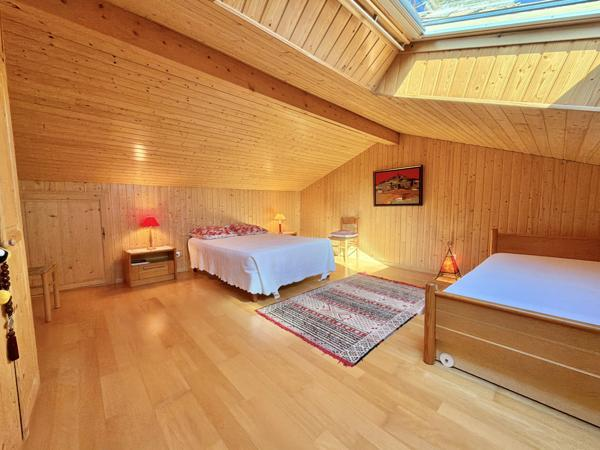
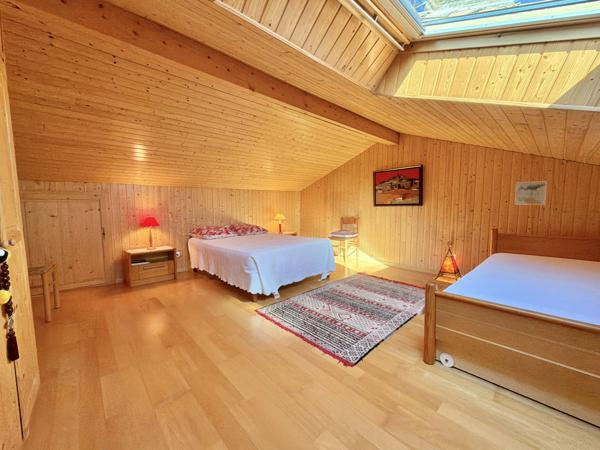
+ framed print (530, 193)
